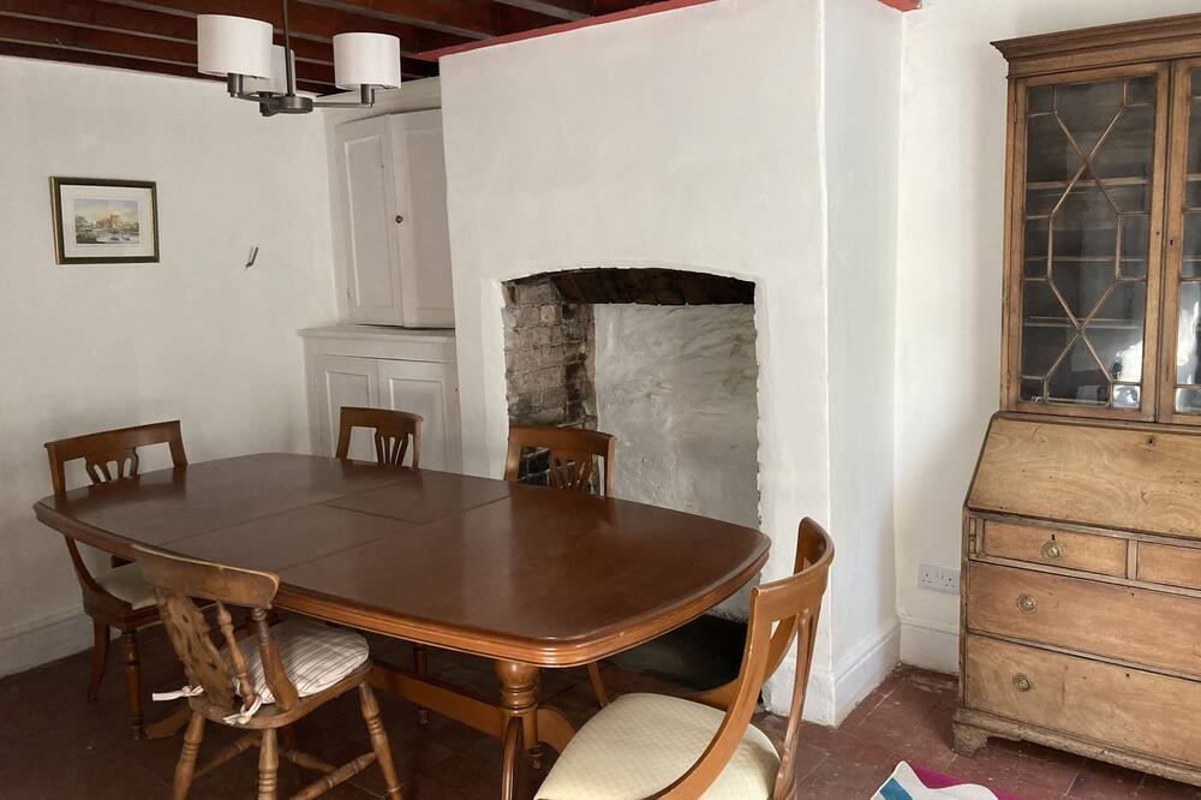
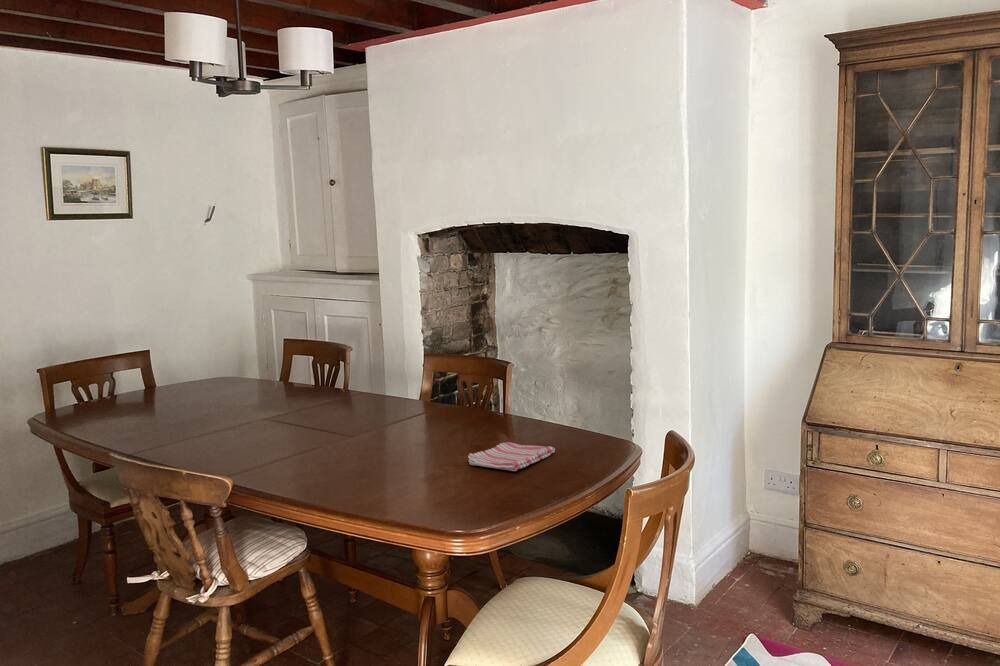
+ dish towel (512, 453)
